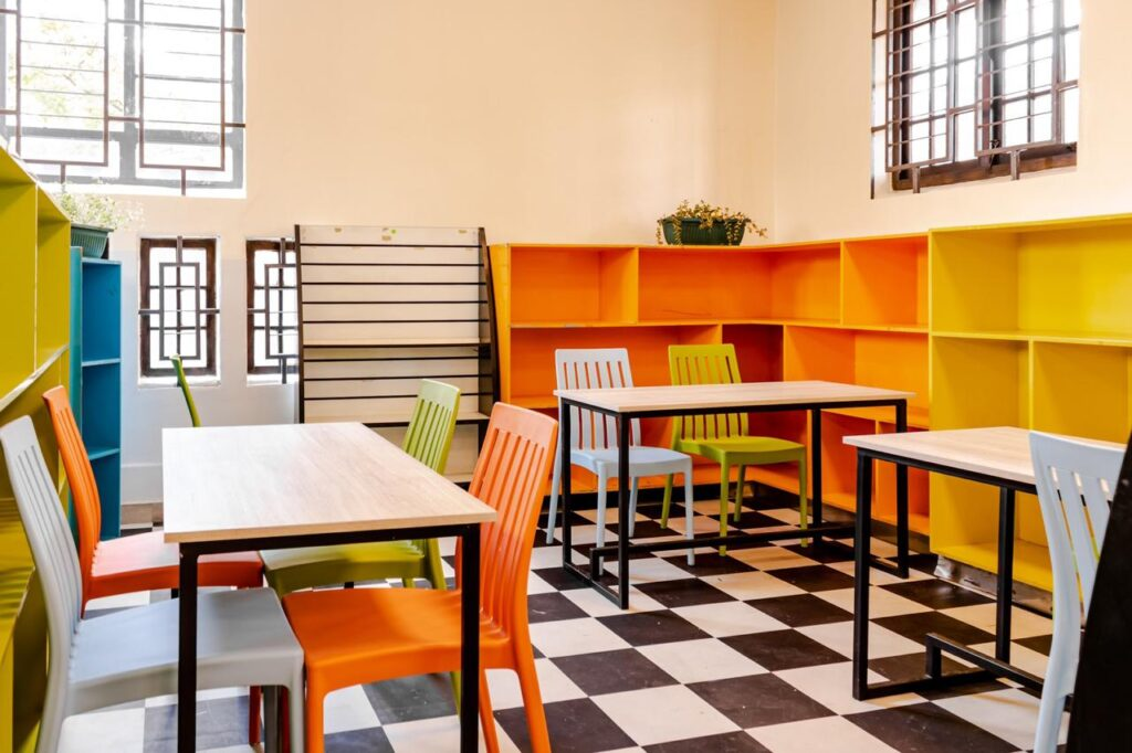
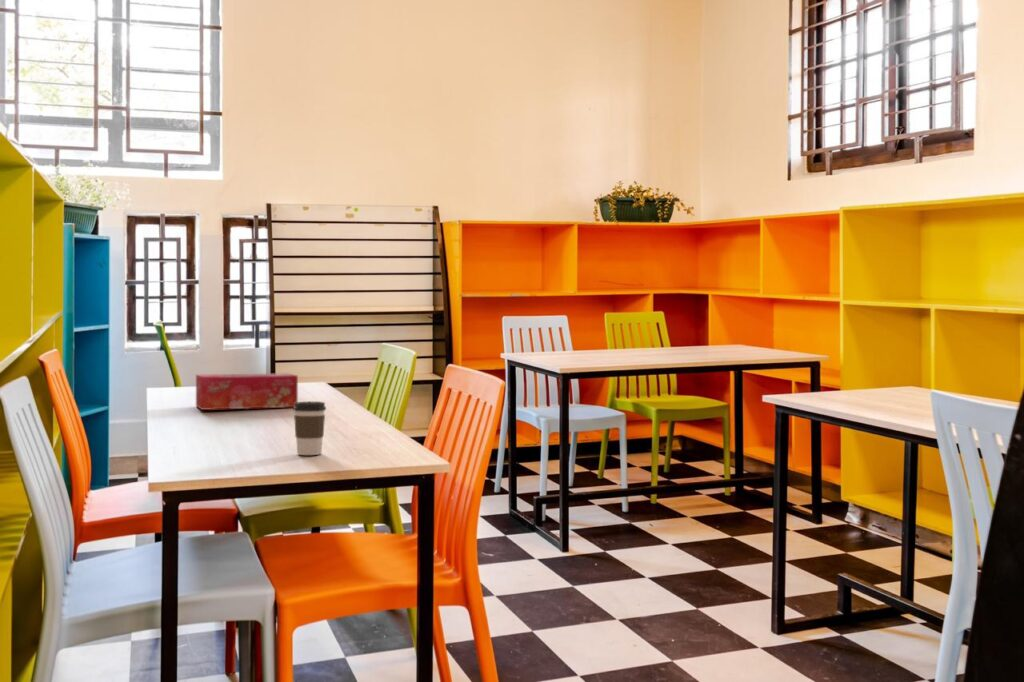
+ coffee cup (309, 428)
+ tissue box (246, 390)
